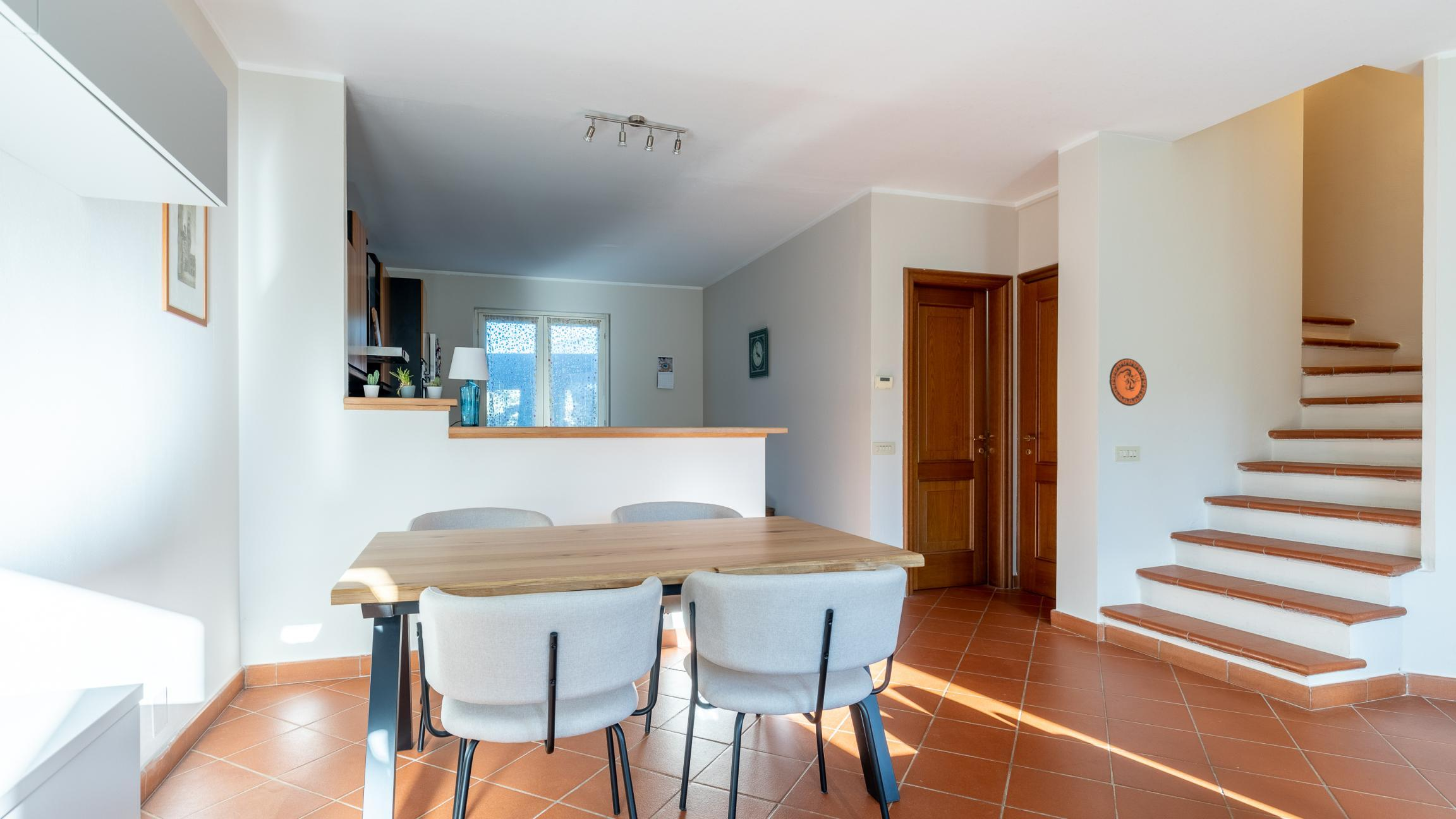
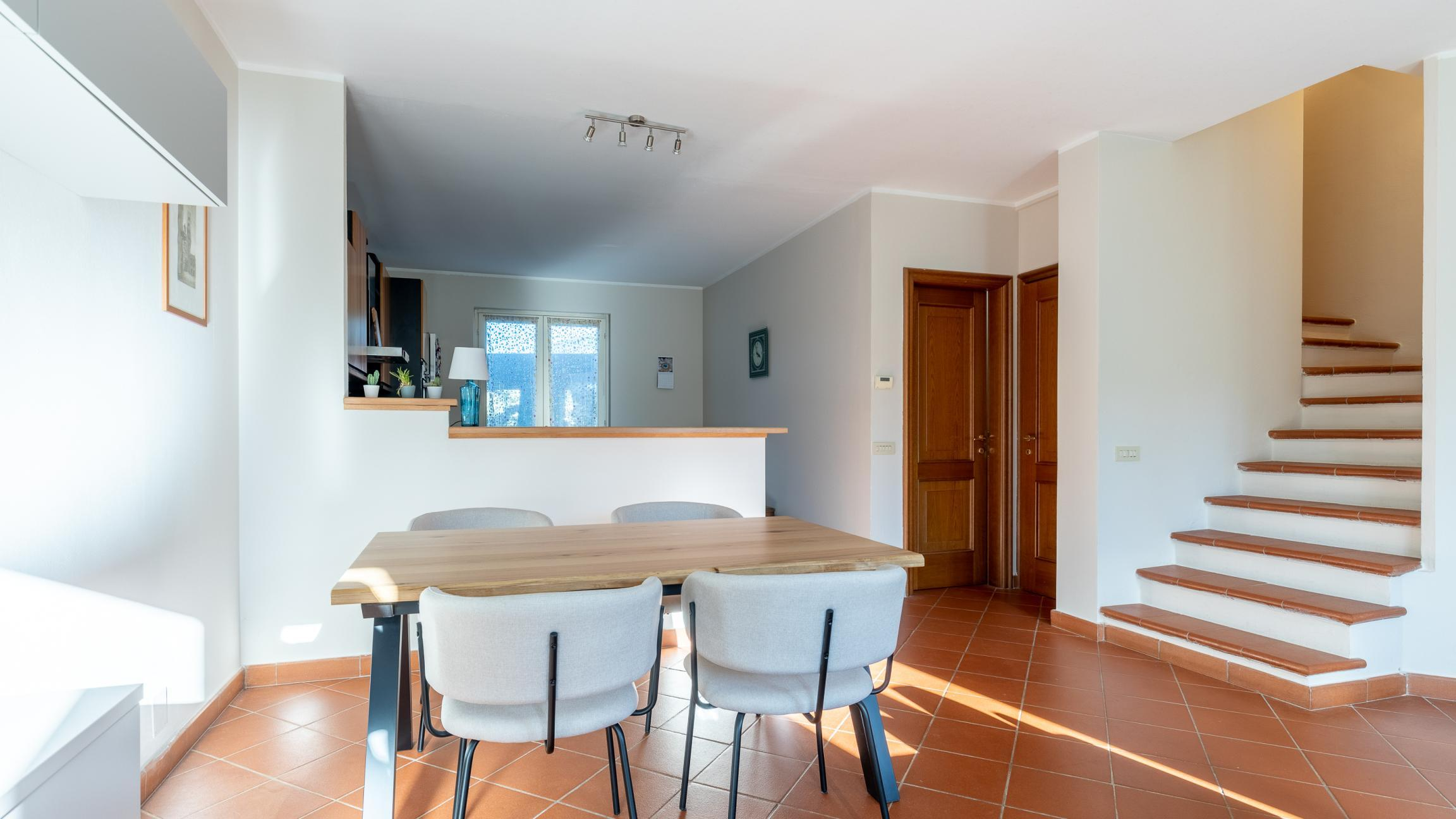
- decorative plate (1127, 382)
